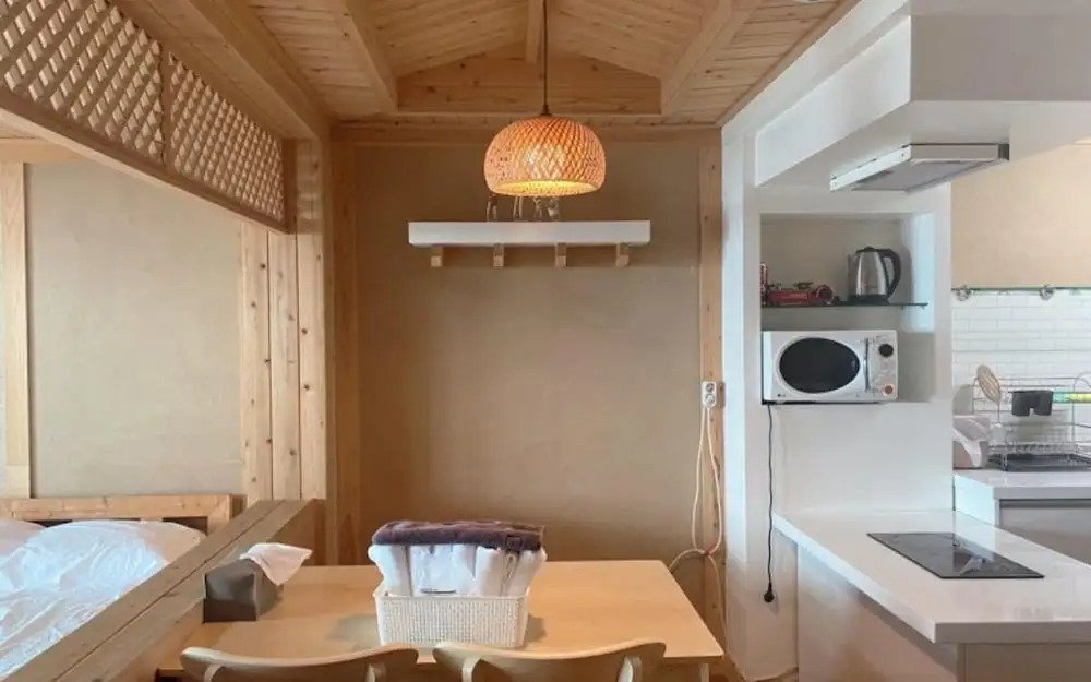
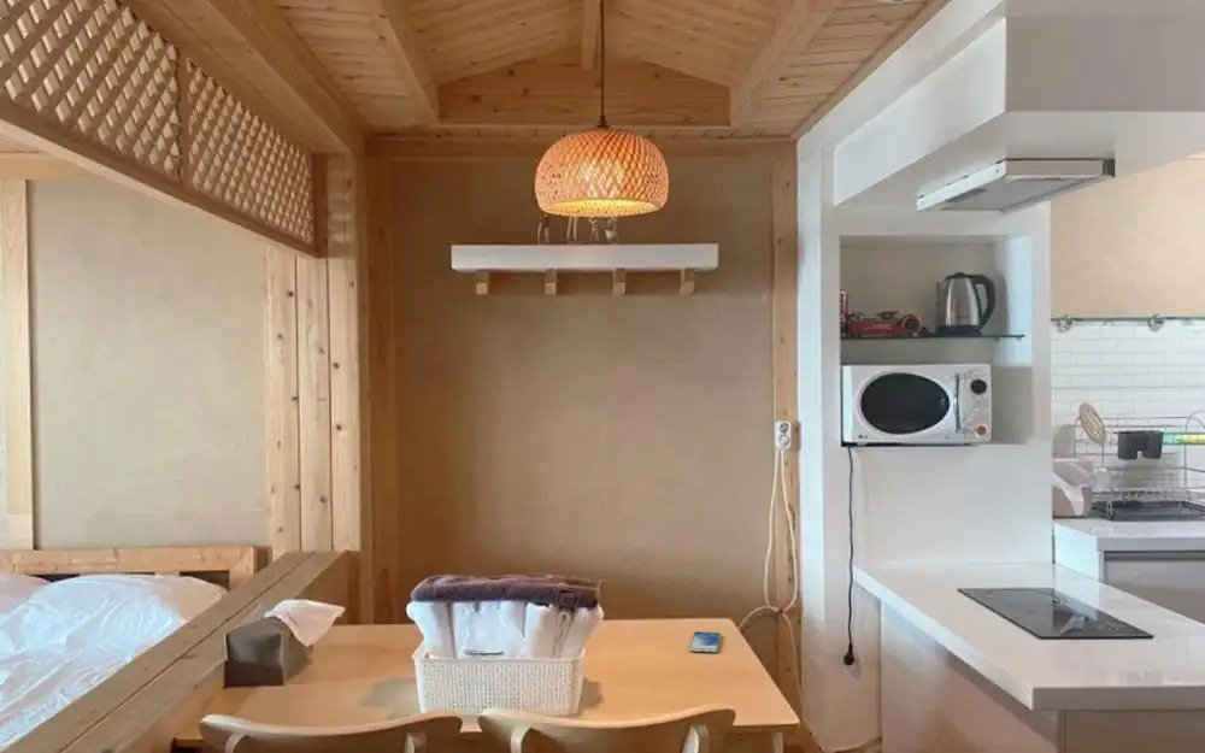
+ smartphone (705, 641)
